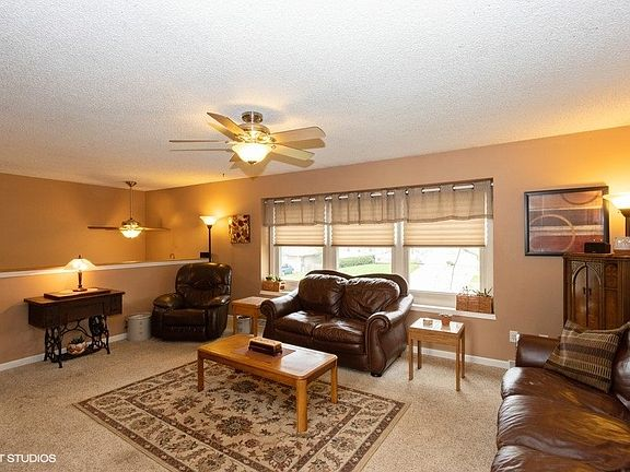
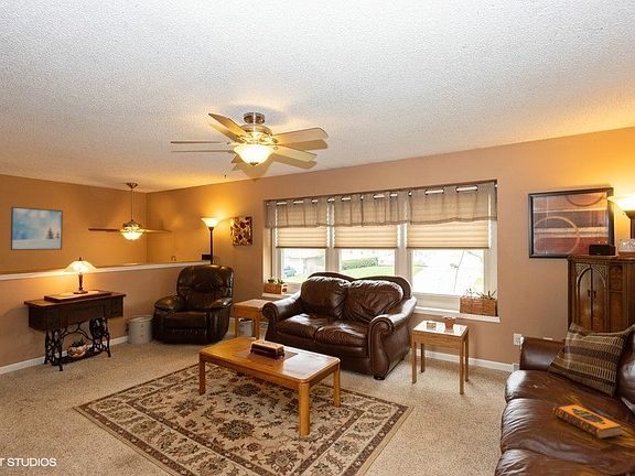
+ hardback book (585, 420)
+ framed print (37, 229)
